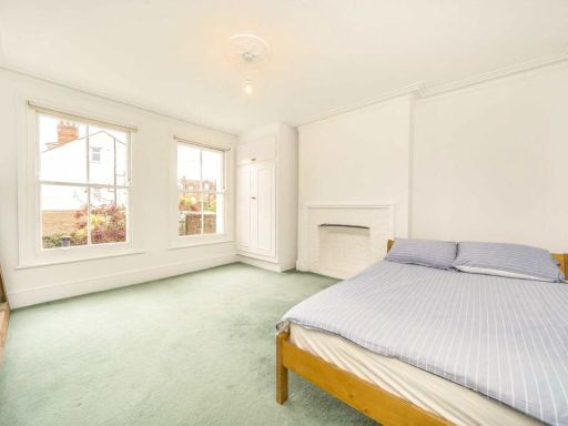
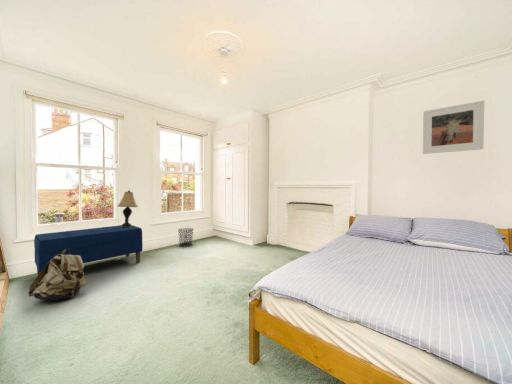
+ bench (92, 249)
+ backpack (58, 274)
+ waste bin (185, 237)
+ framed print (451, 129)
+ lamp (126, 208)
